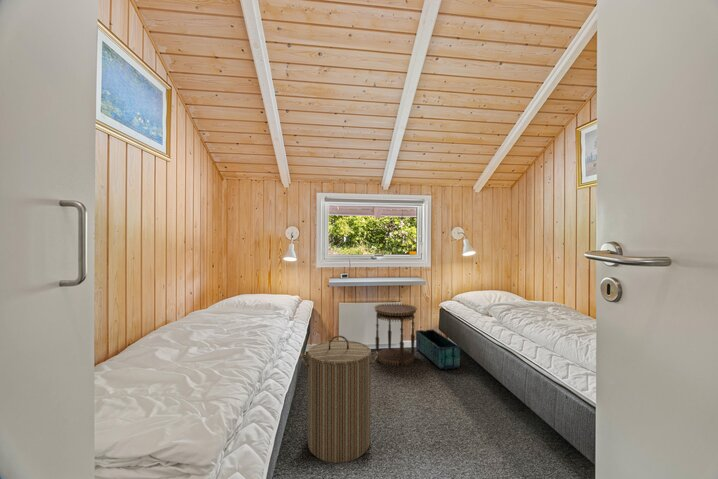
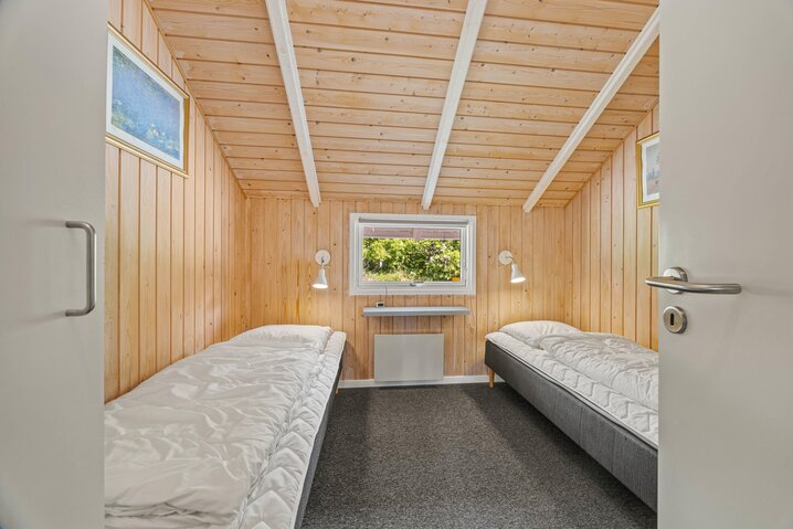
- laundry hamper (339, 388)
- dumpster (436, 348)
- side table (390, 332)
